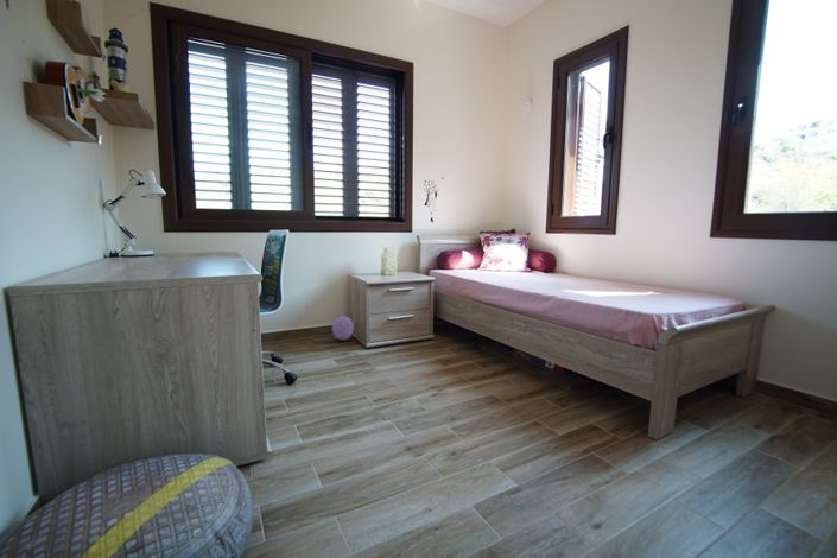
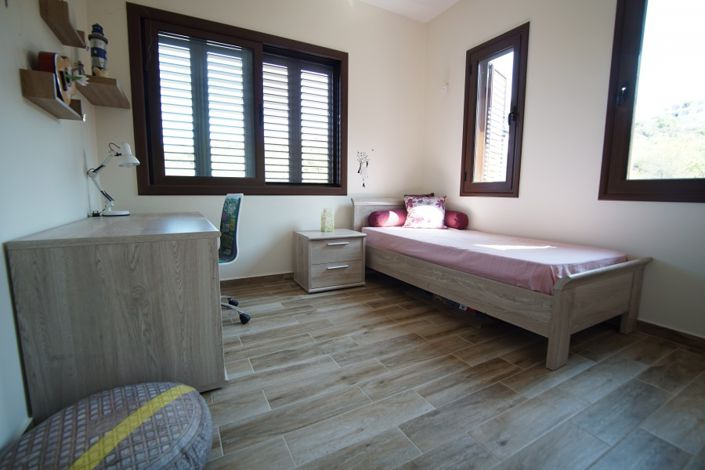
- ball (342, 328)
